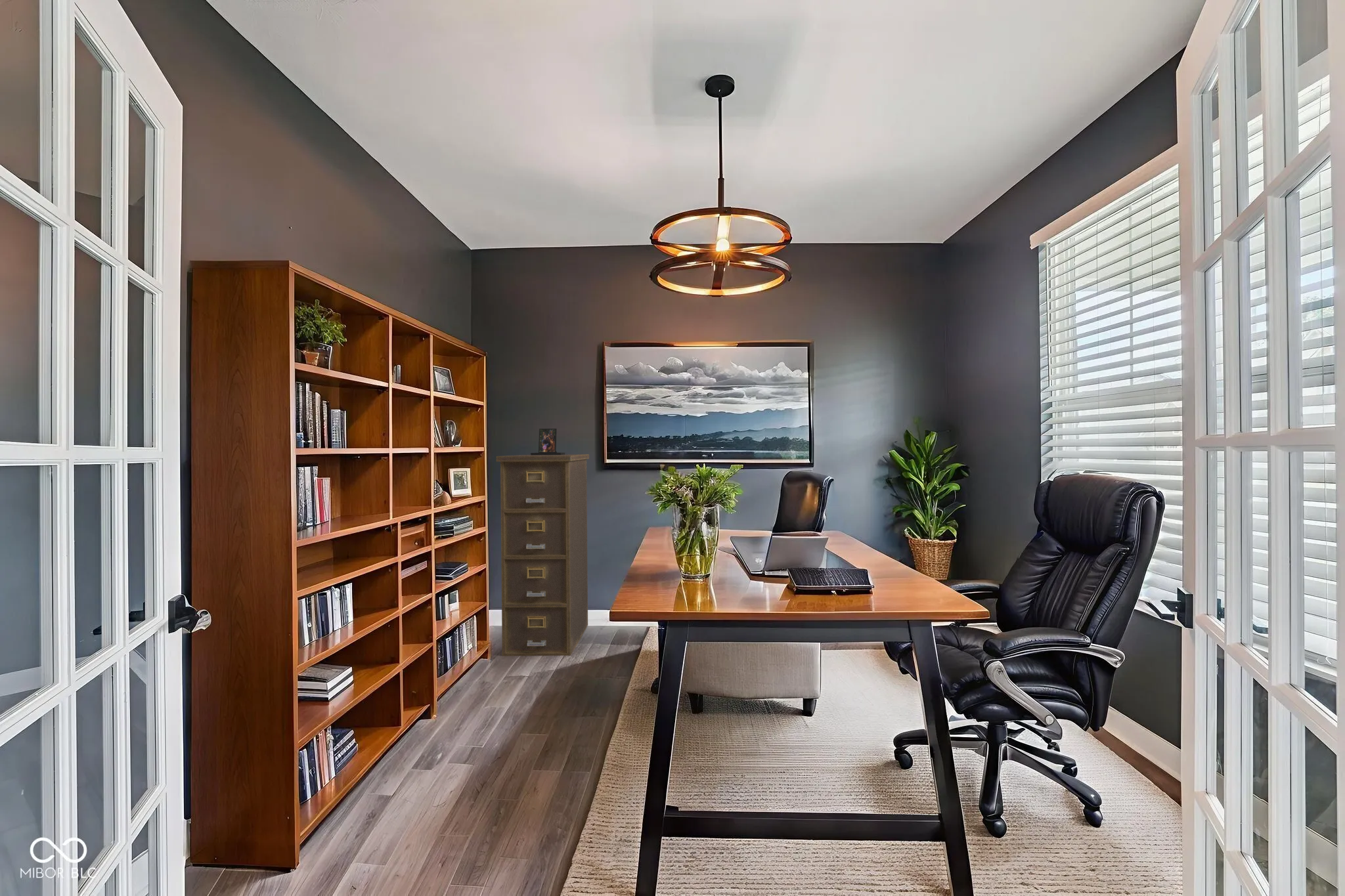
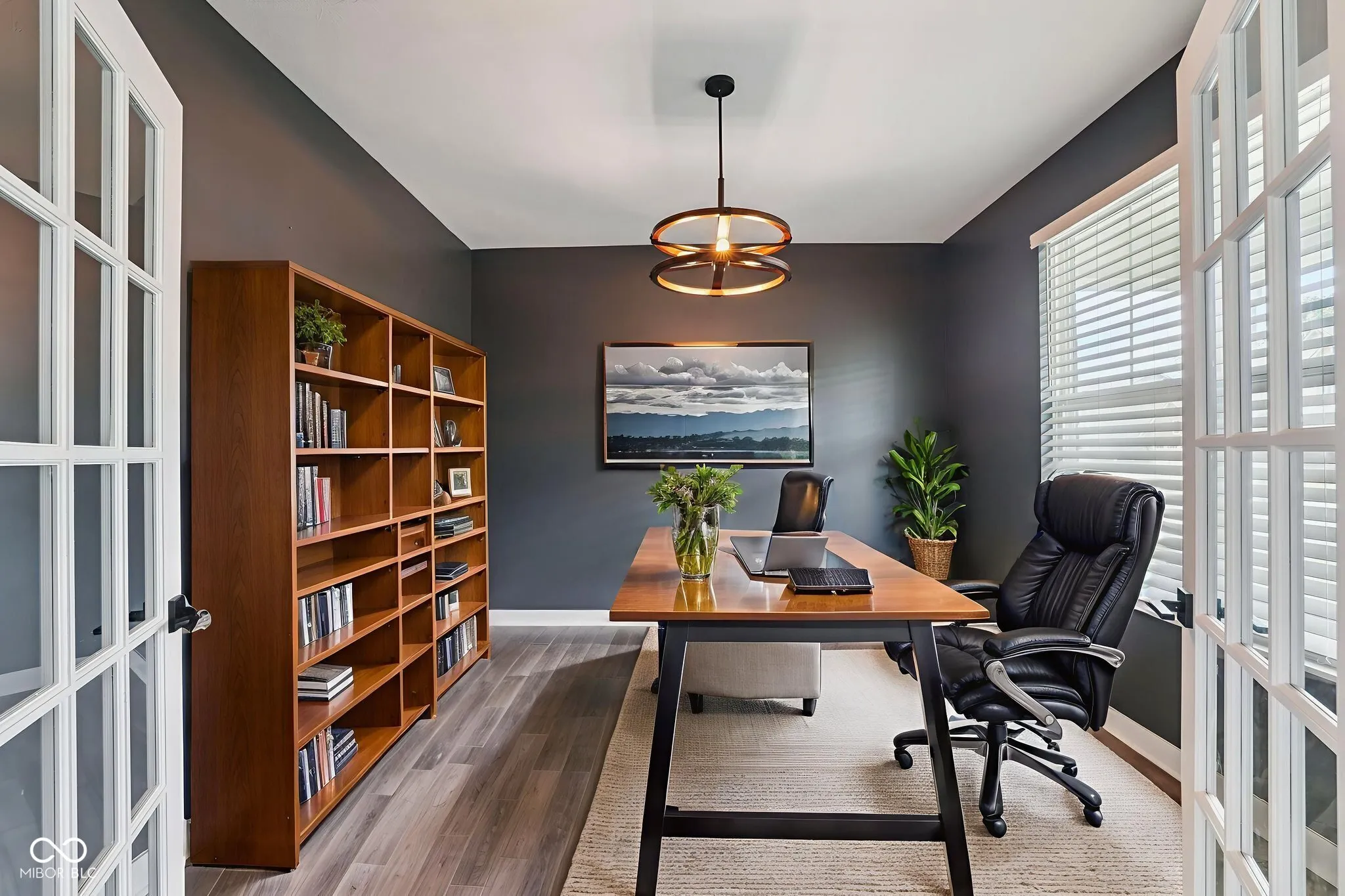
- photo frame (548, 441)
- filing cabinet (547, 547)
